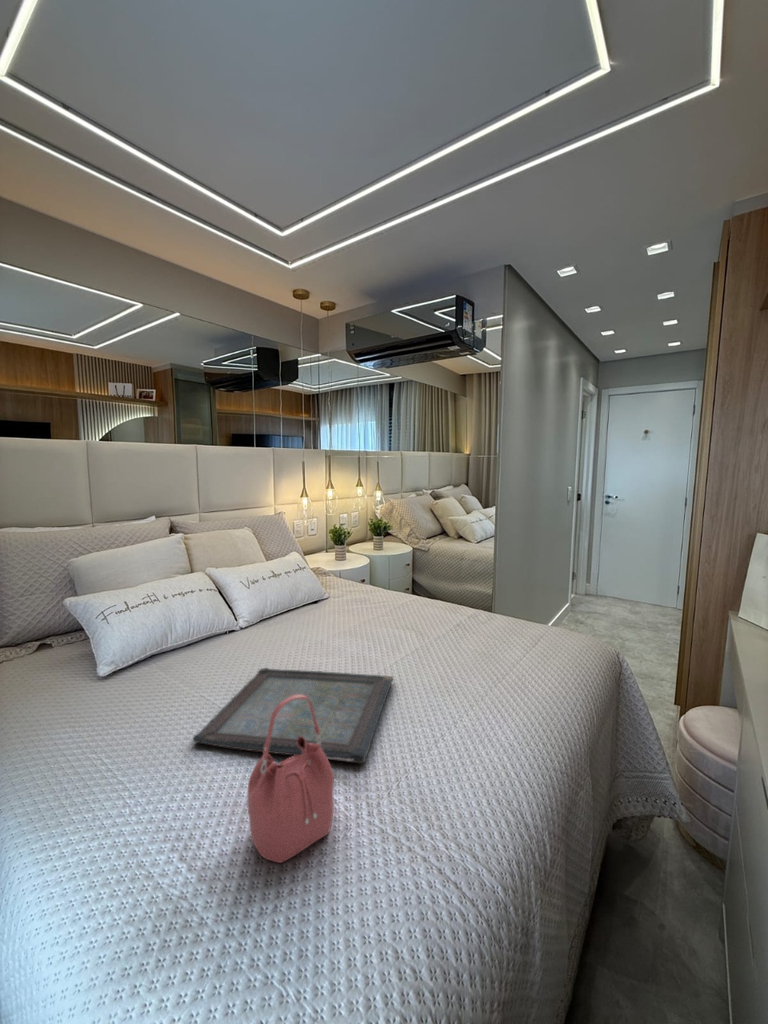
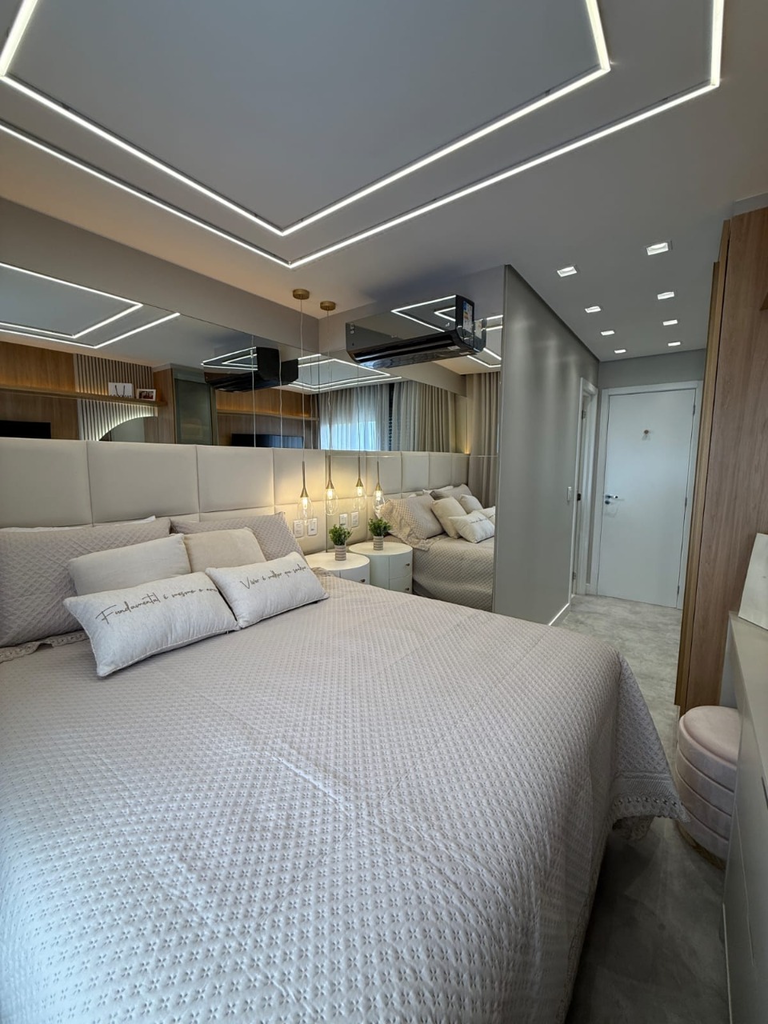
- serving tray (305, 705)
- handbag (293, 767)
